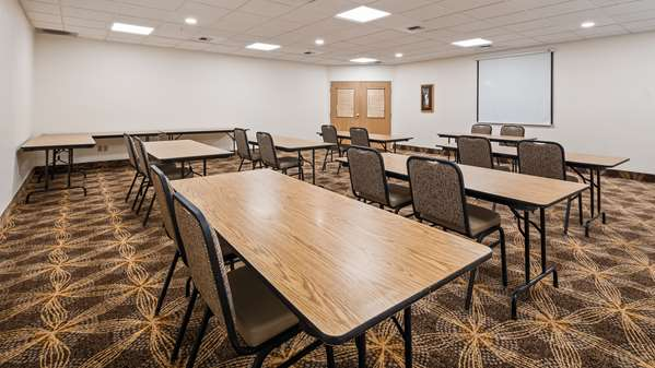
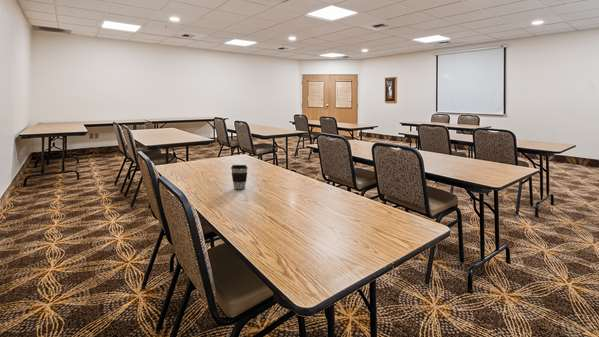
+ coffee cup (239, 176)
